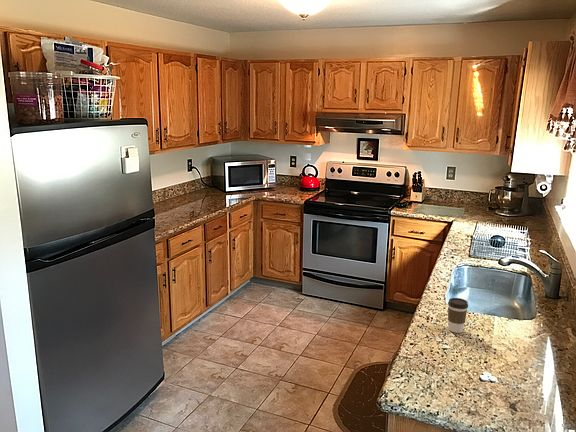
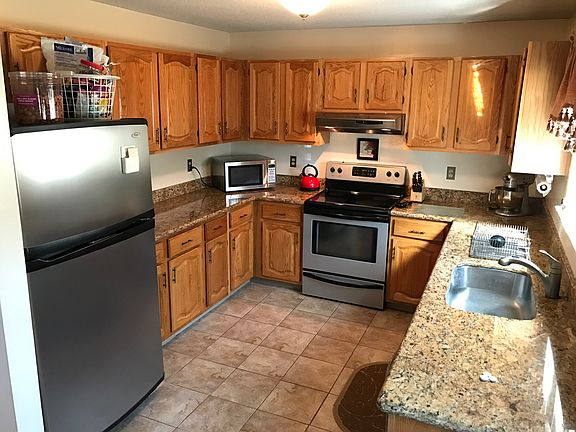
- coffee cup (456, 315)
